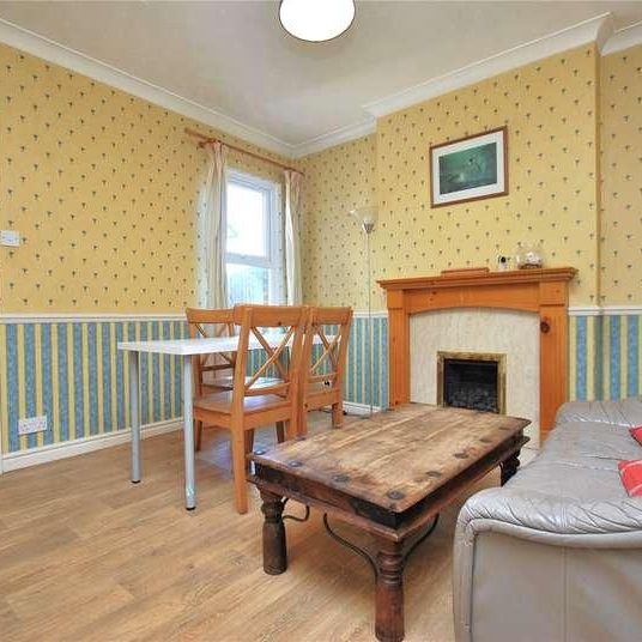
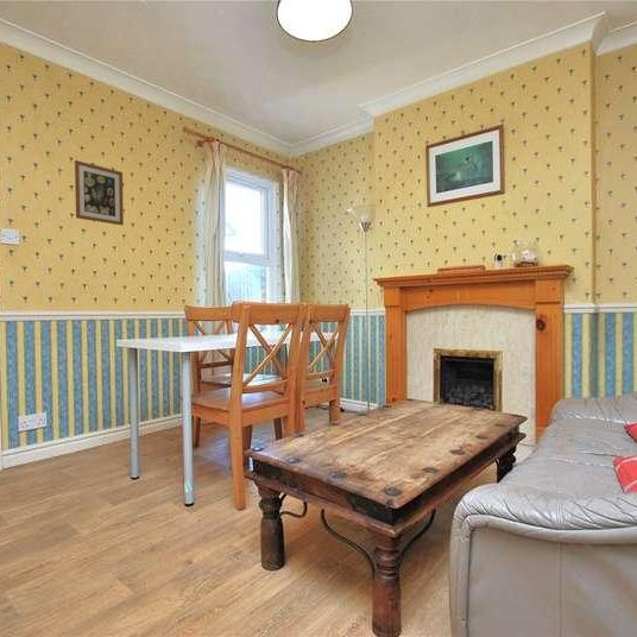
+ wall art (100, 194)
